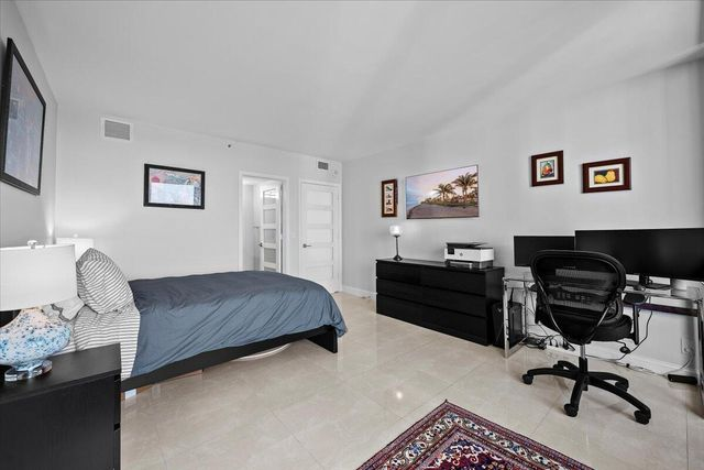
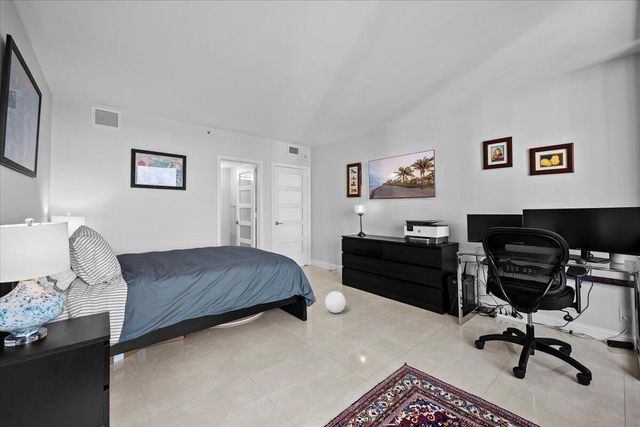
+ ball (335, 301)
